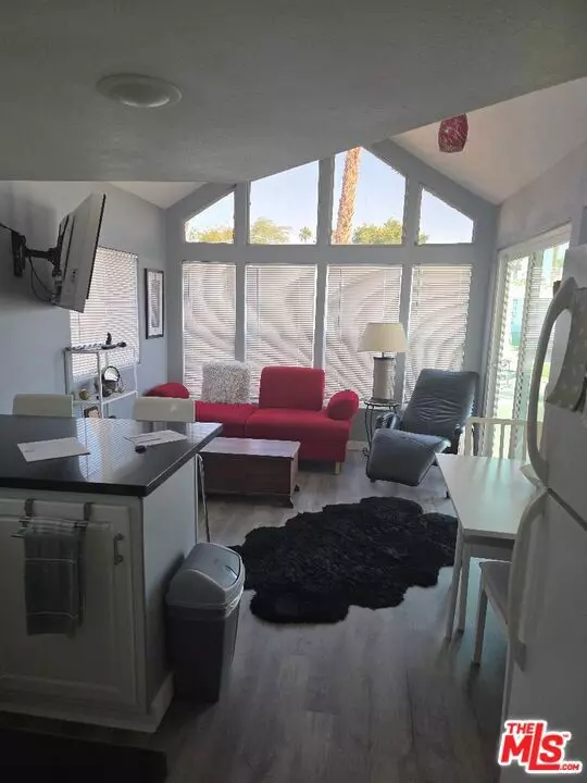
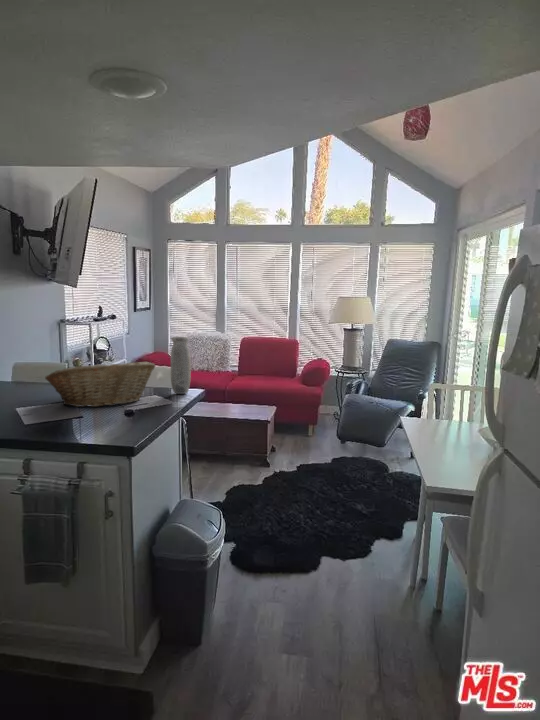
+ fruit basket (103, 380)
+ vase (180, 365)
